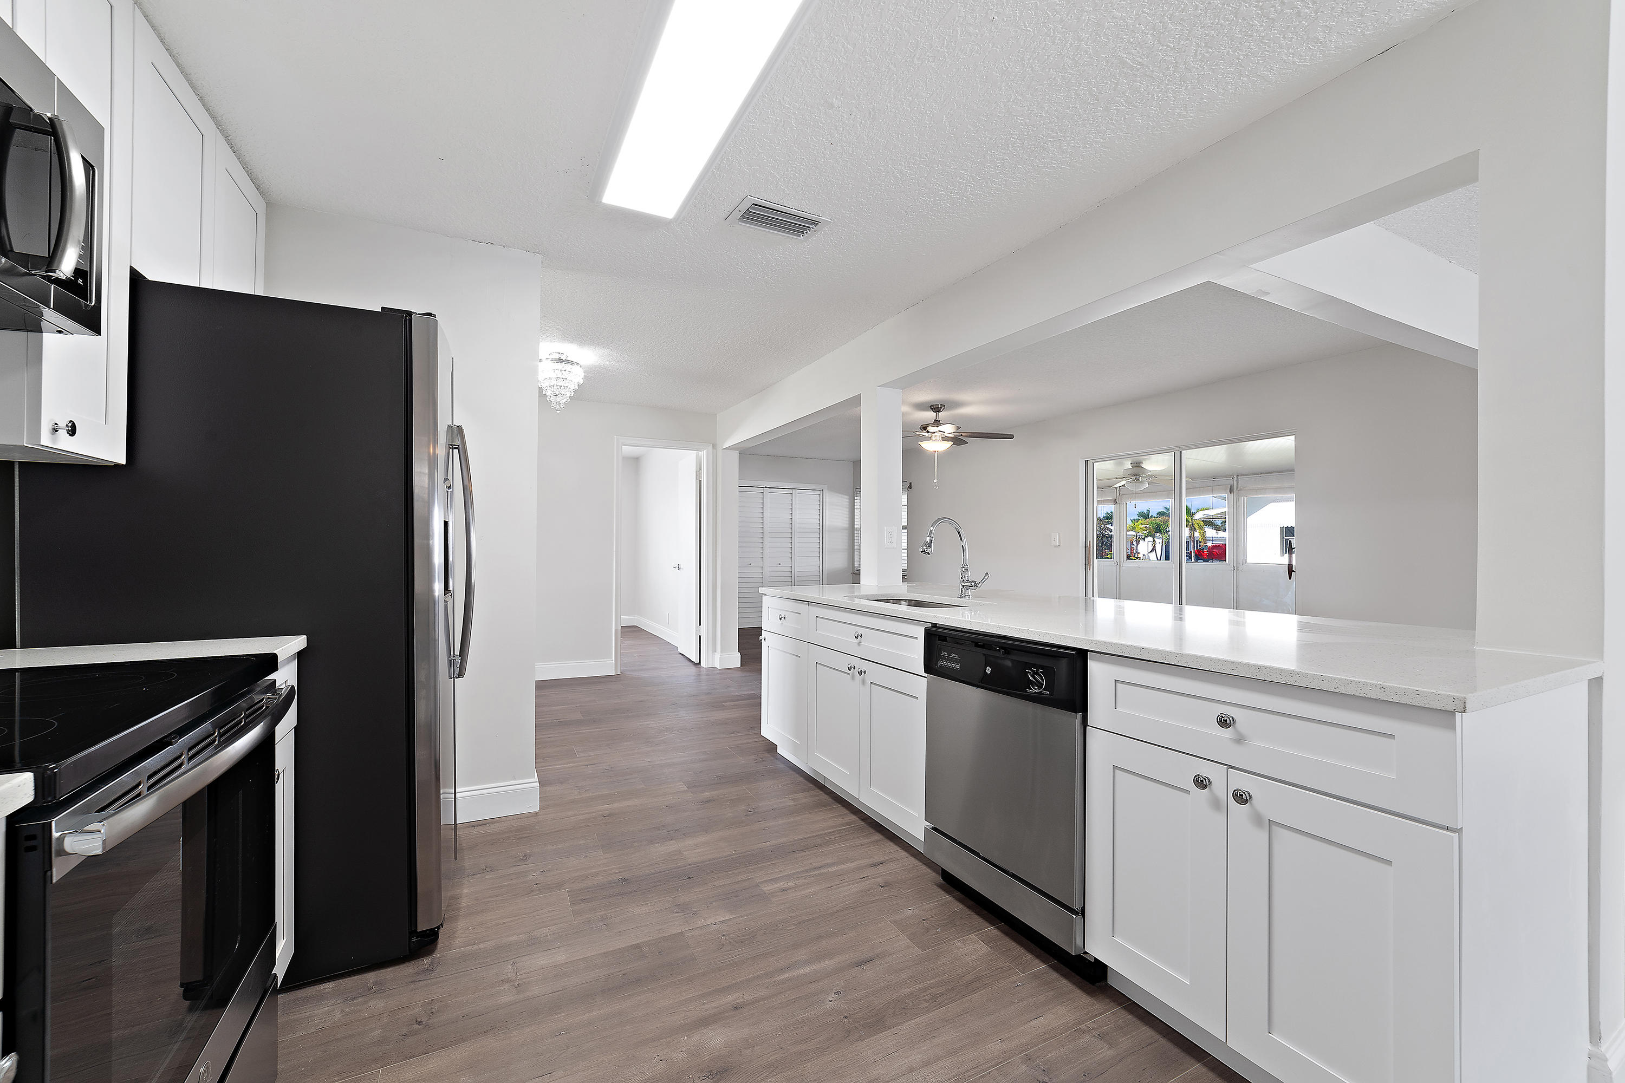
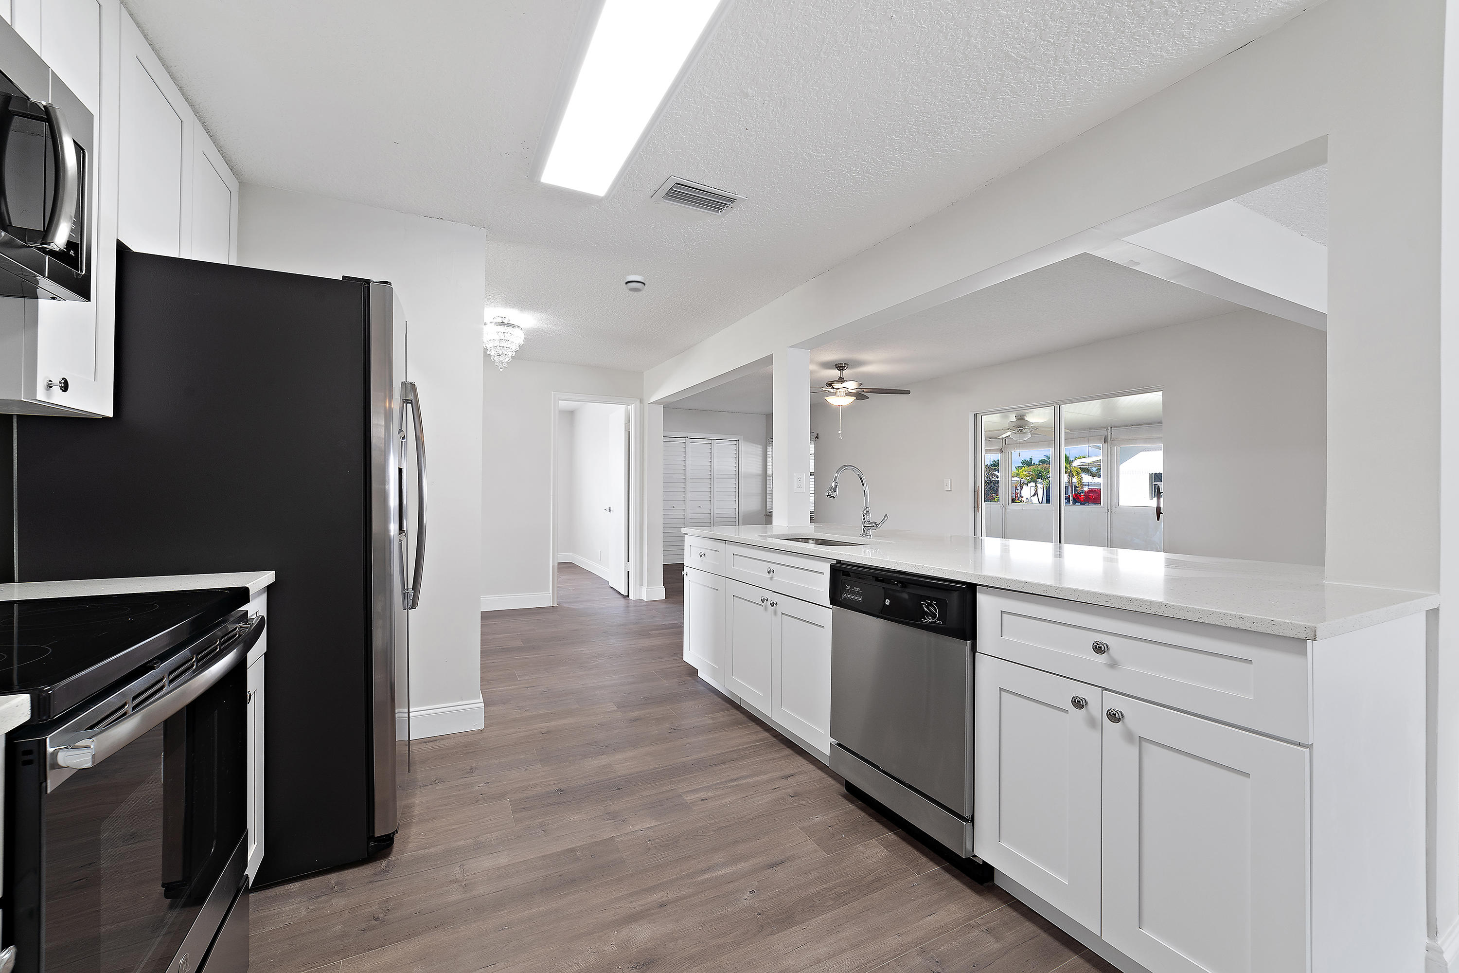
+ smoke detector (635, 283)
